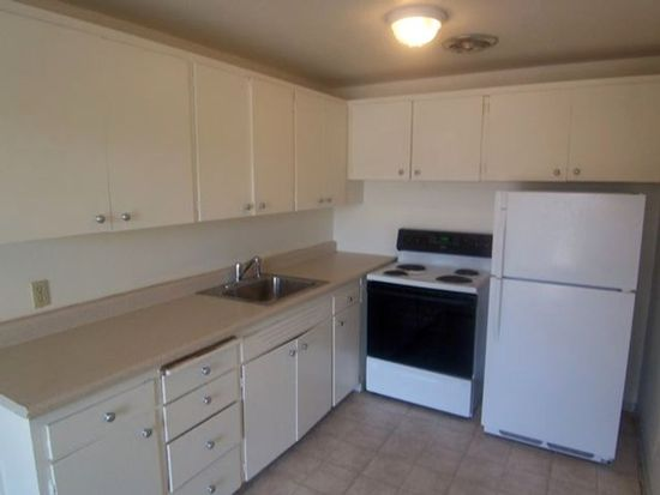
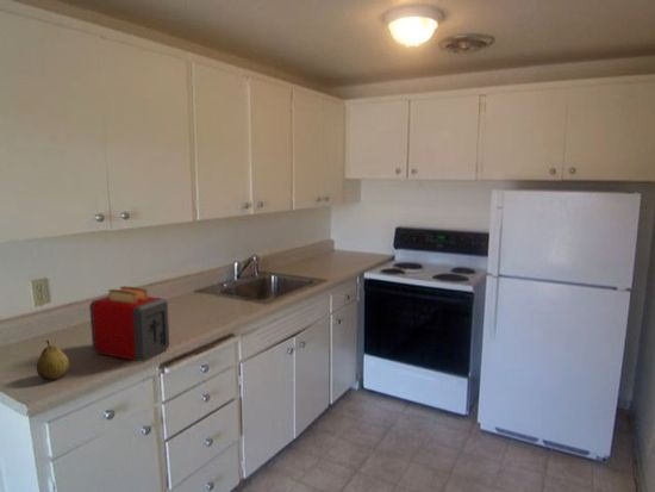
+ fruit (52, 359)
+ toaster (130, 320)
